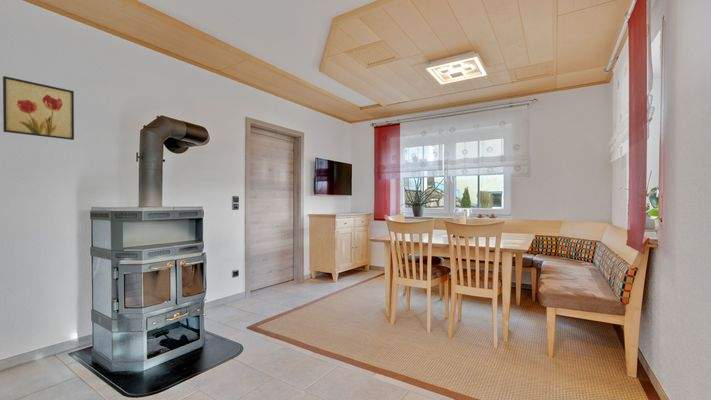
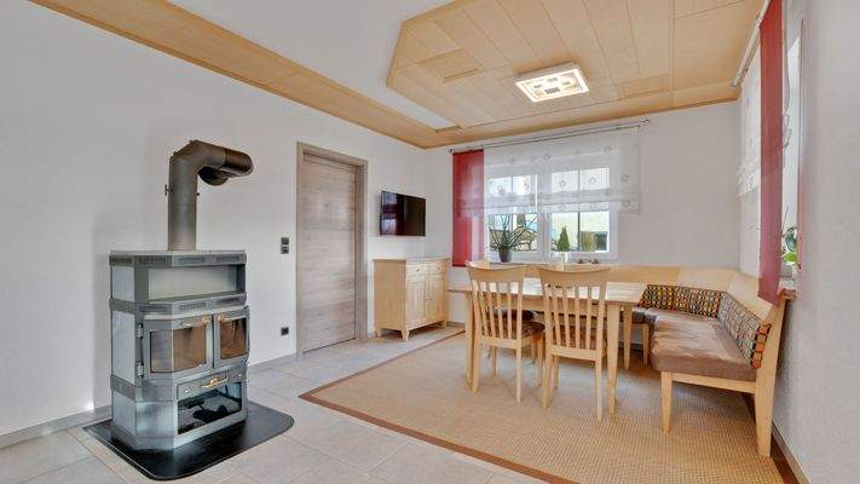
- wall art (40, 110)
